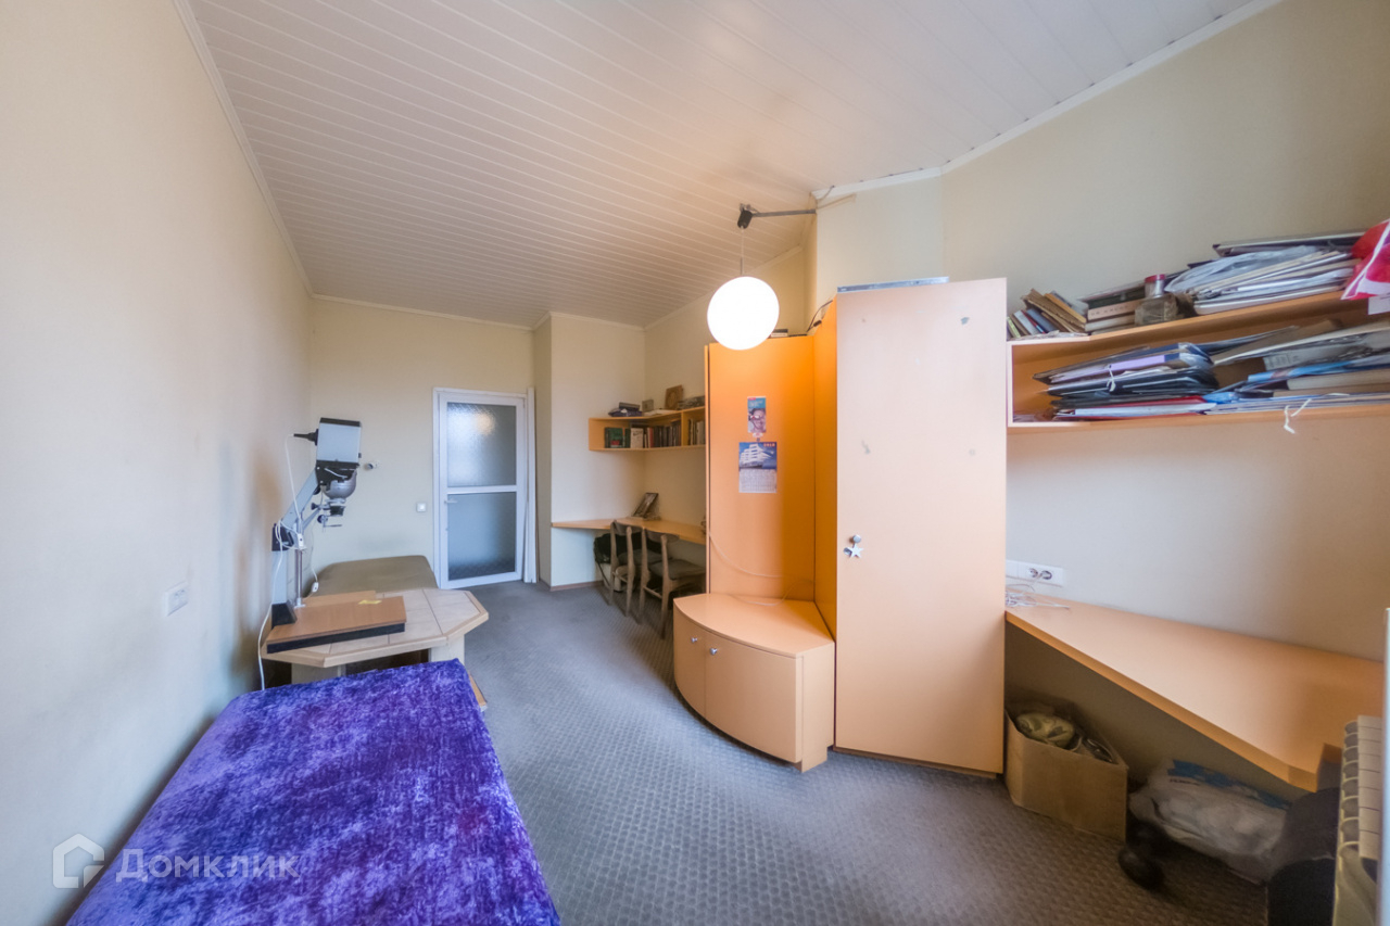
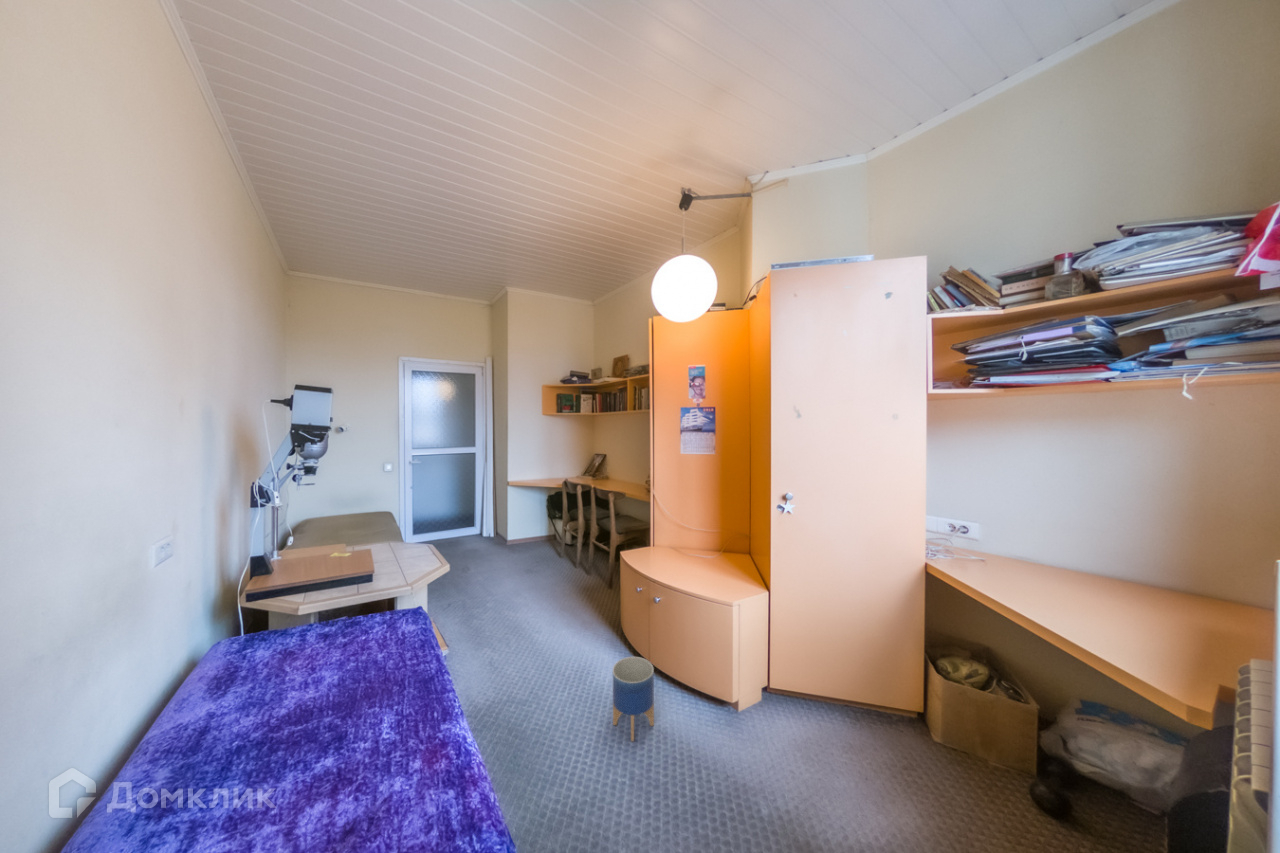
+ planter (633, 696)
